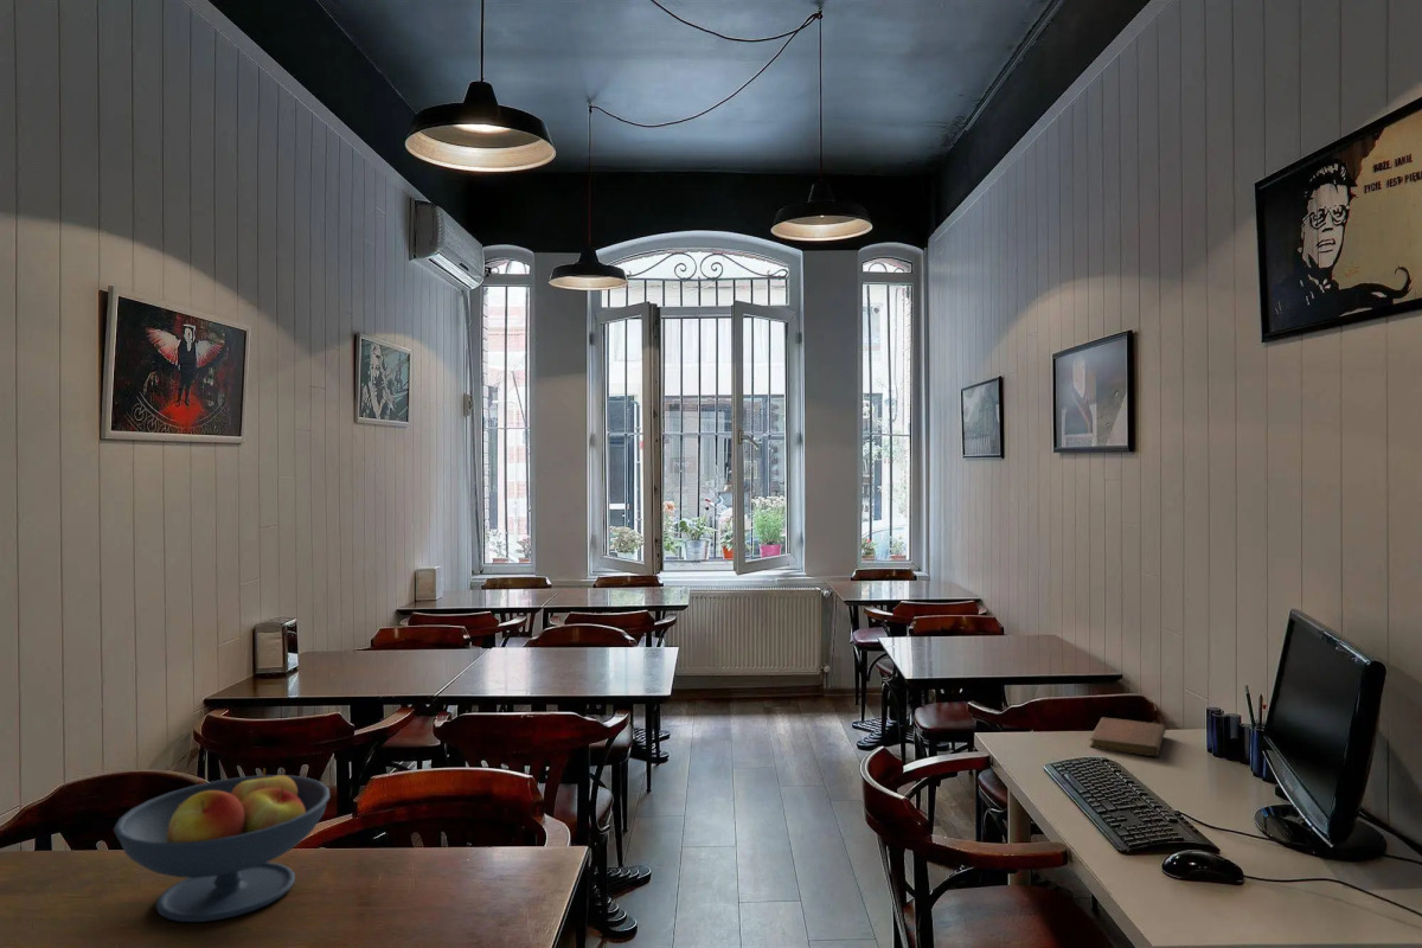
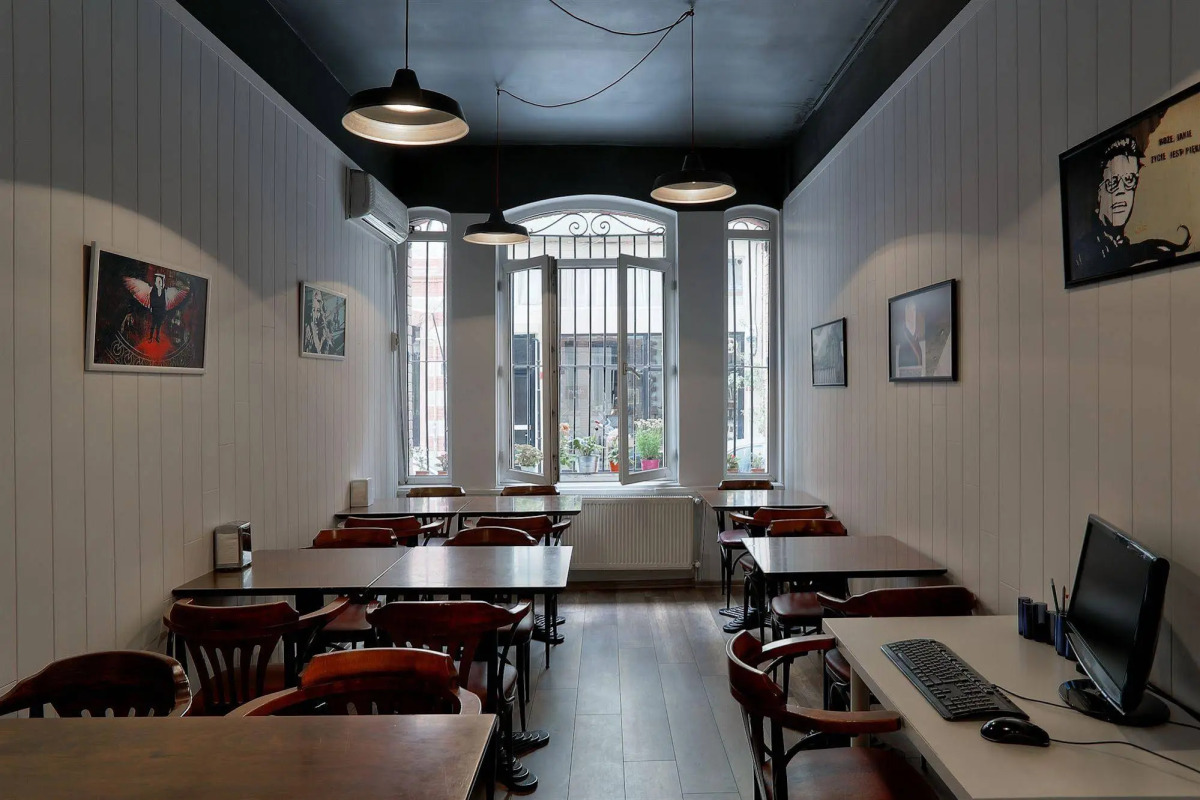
- notebook (1128, 735)
- fruit bowl (228, 833)
